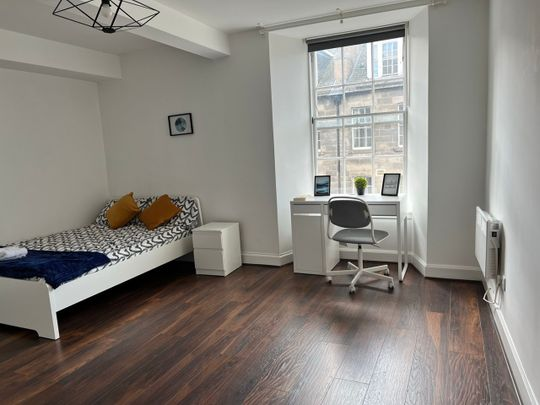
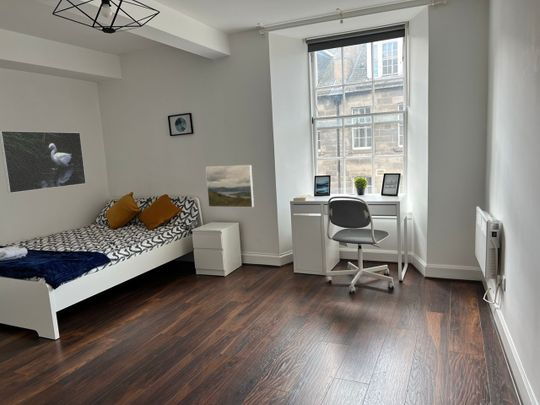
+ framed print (47, 160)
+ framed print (229, 186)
